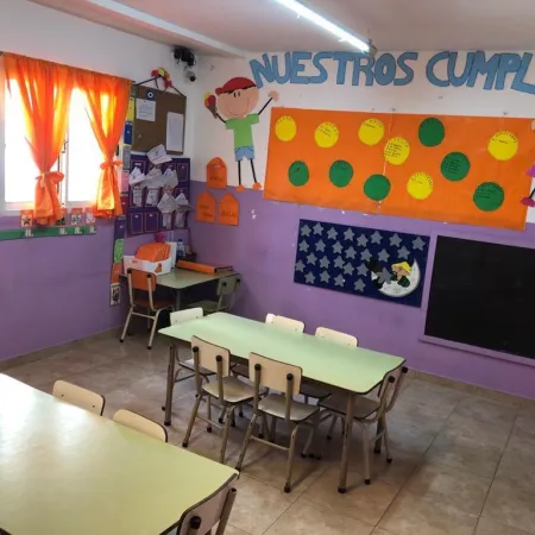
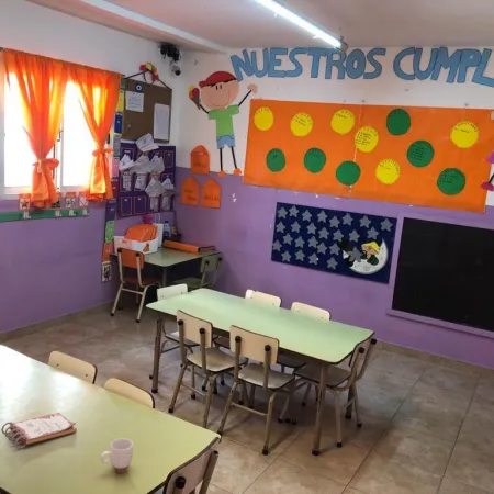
+ diary (38, 427)
+ mug (116, 458)
